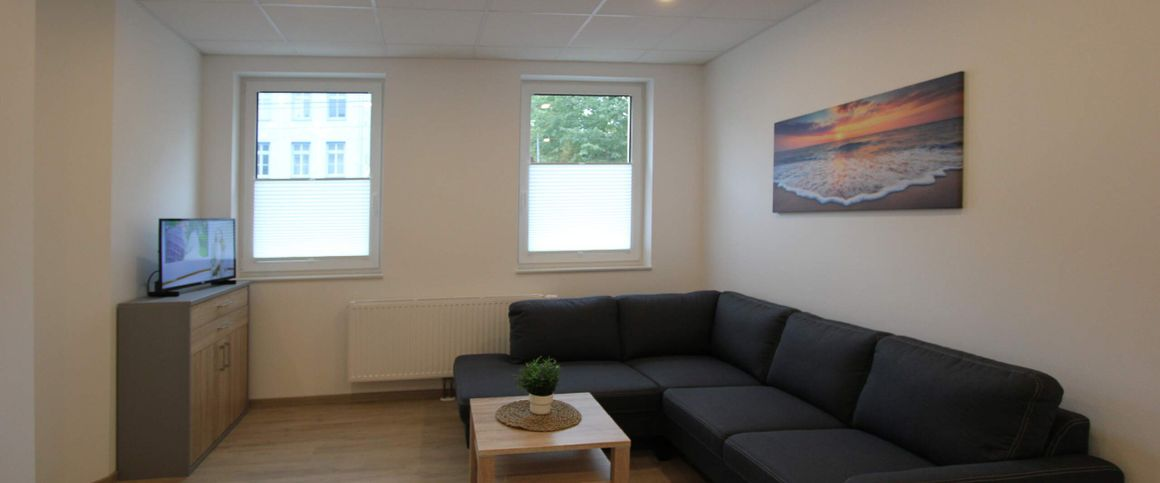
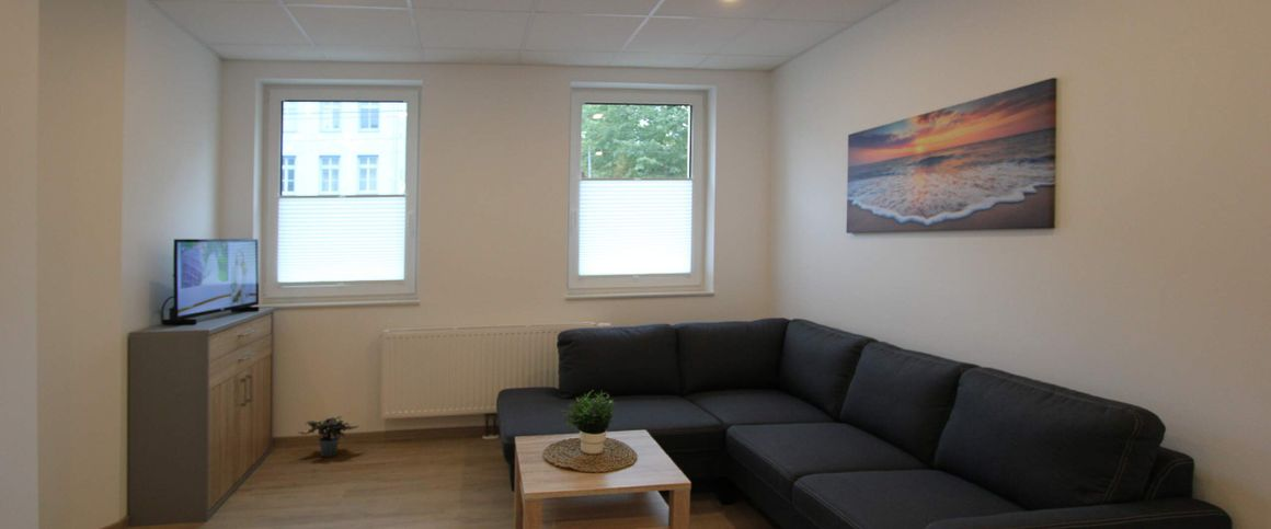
+ potted plant (329, 436)
